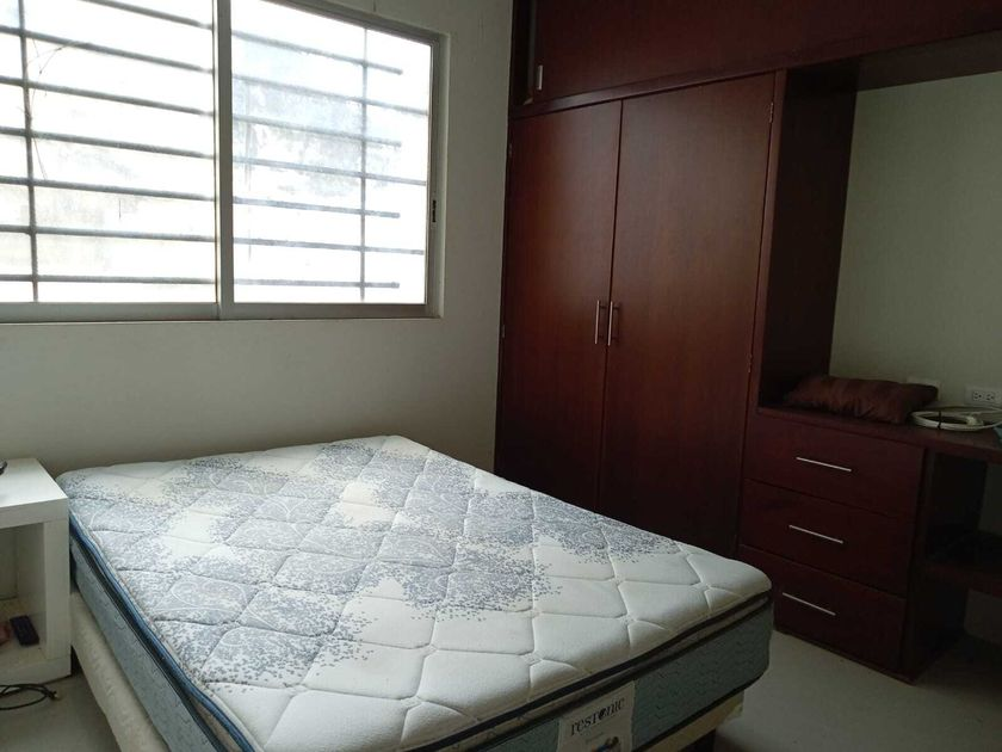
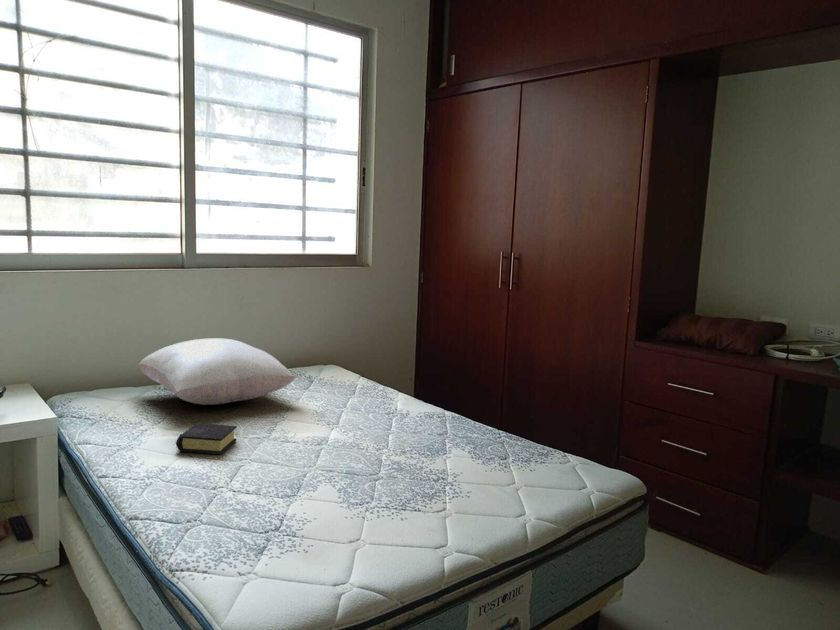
+ book (206, 438)
+ pillow (215, 369)
